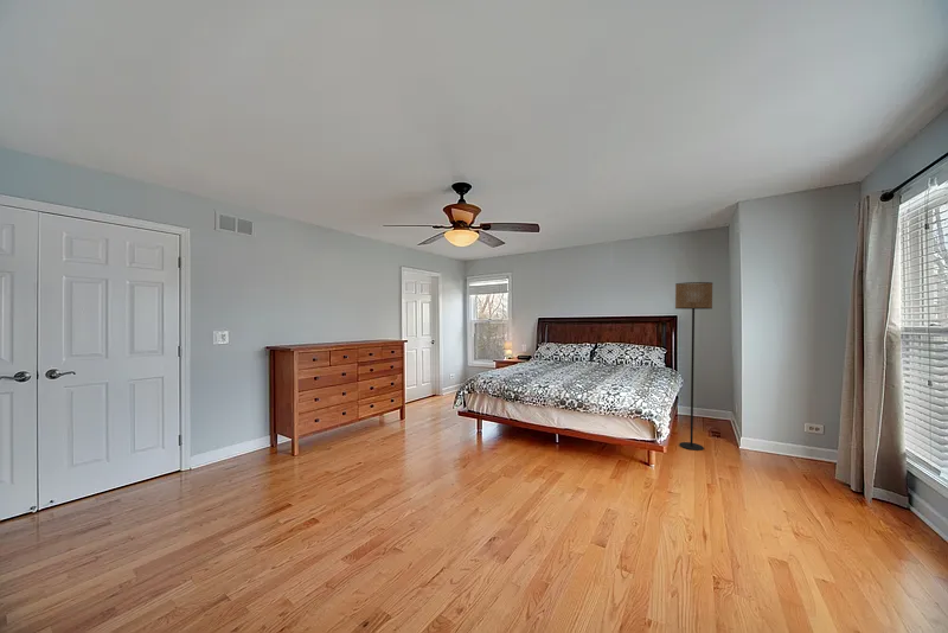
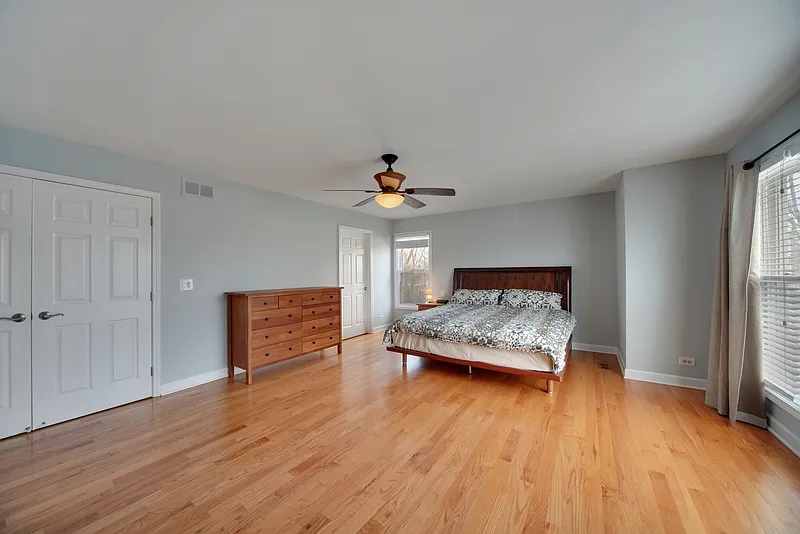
- floor lamp (692, 365)
